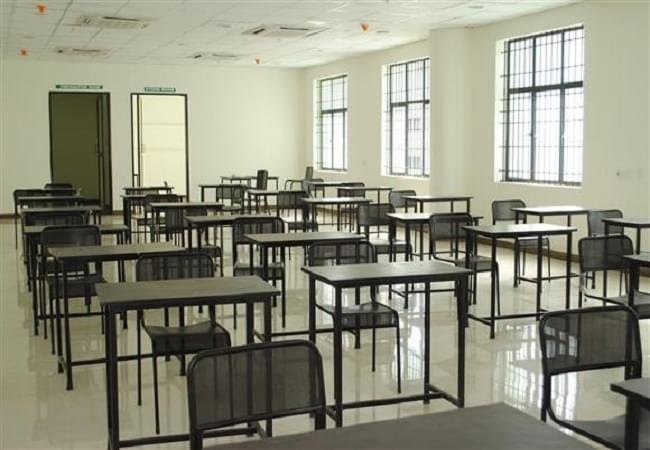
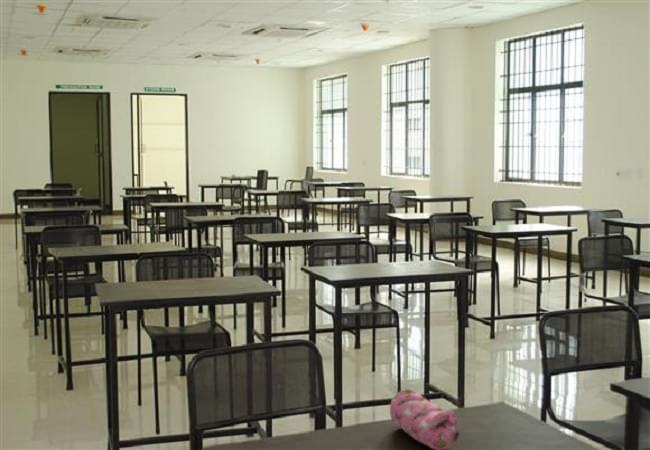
+ pencil case (422, 418)
